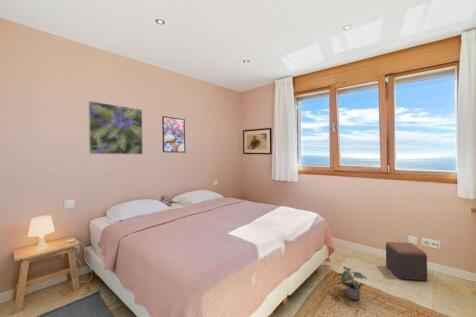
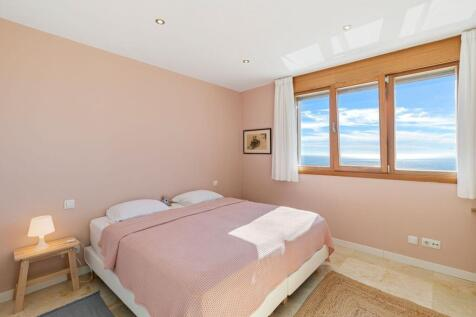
- footstool (405, 259)
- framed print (174, 135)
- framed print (117, 130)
- potted plant (350, 283)
